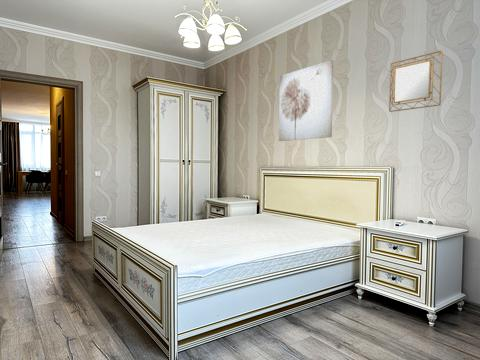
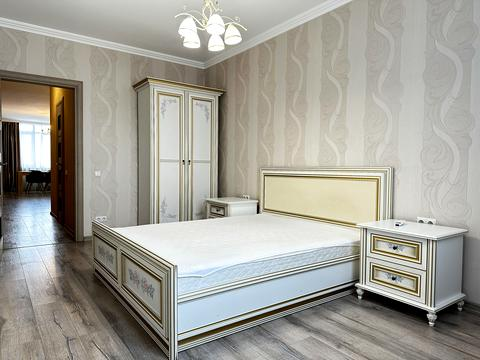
- wall art (303, 104)
- home mirror (412, 82)
